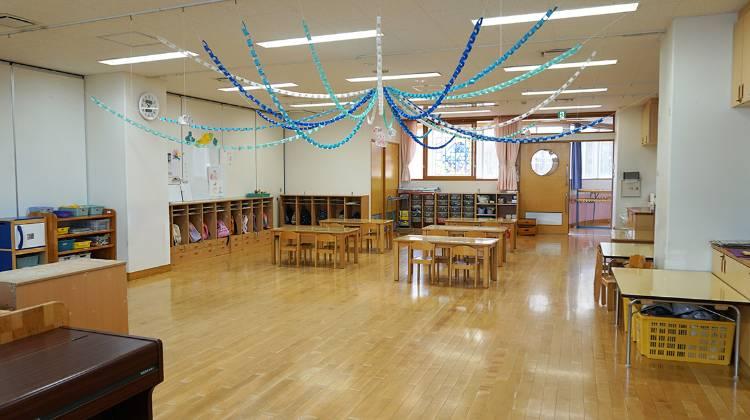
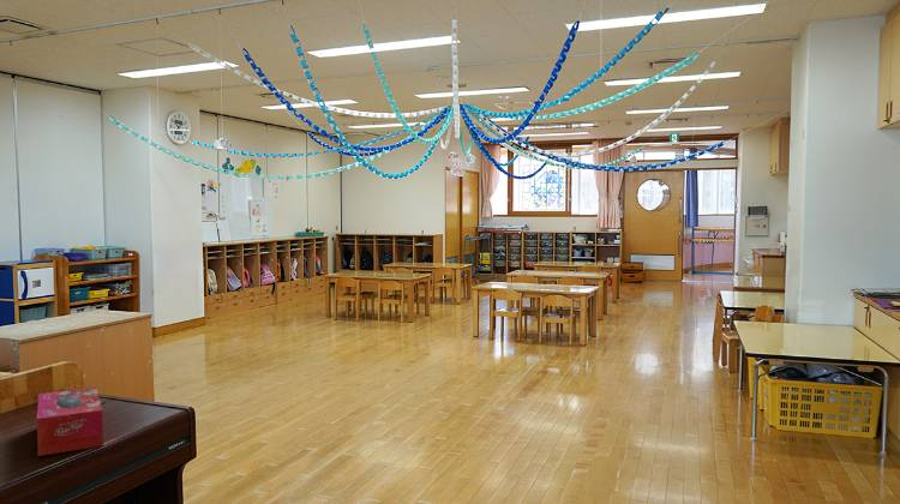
+ tissue box (70, 418)
